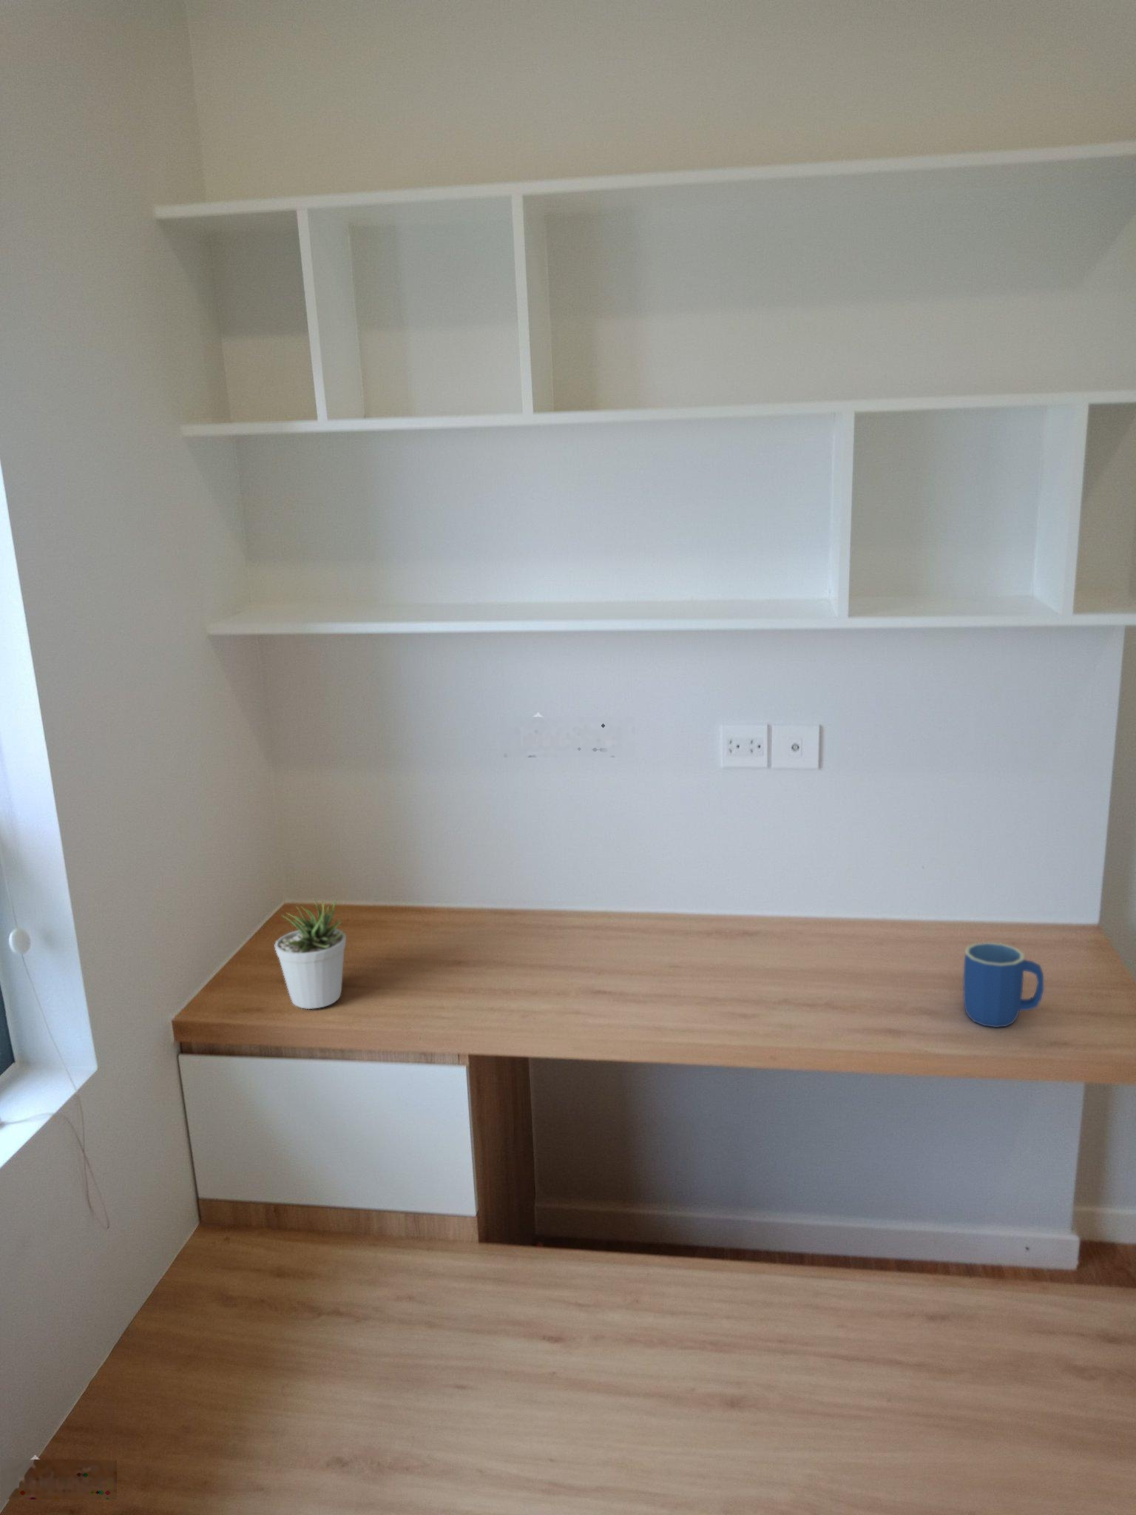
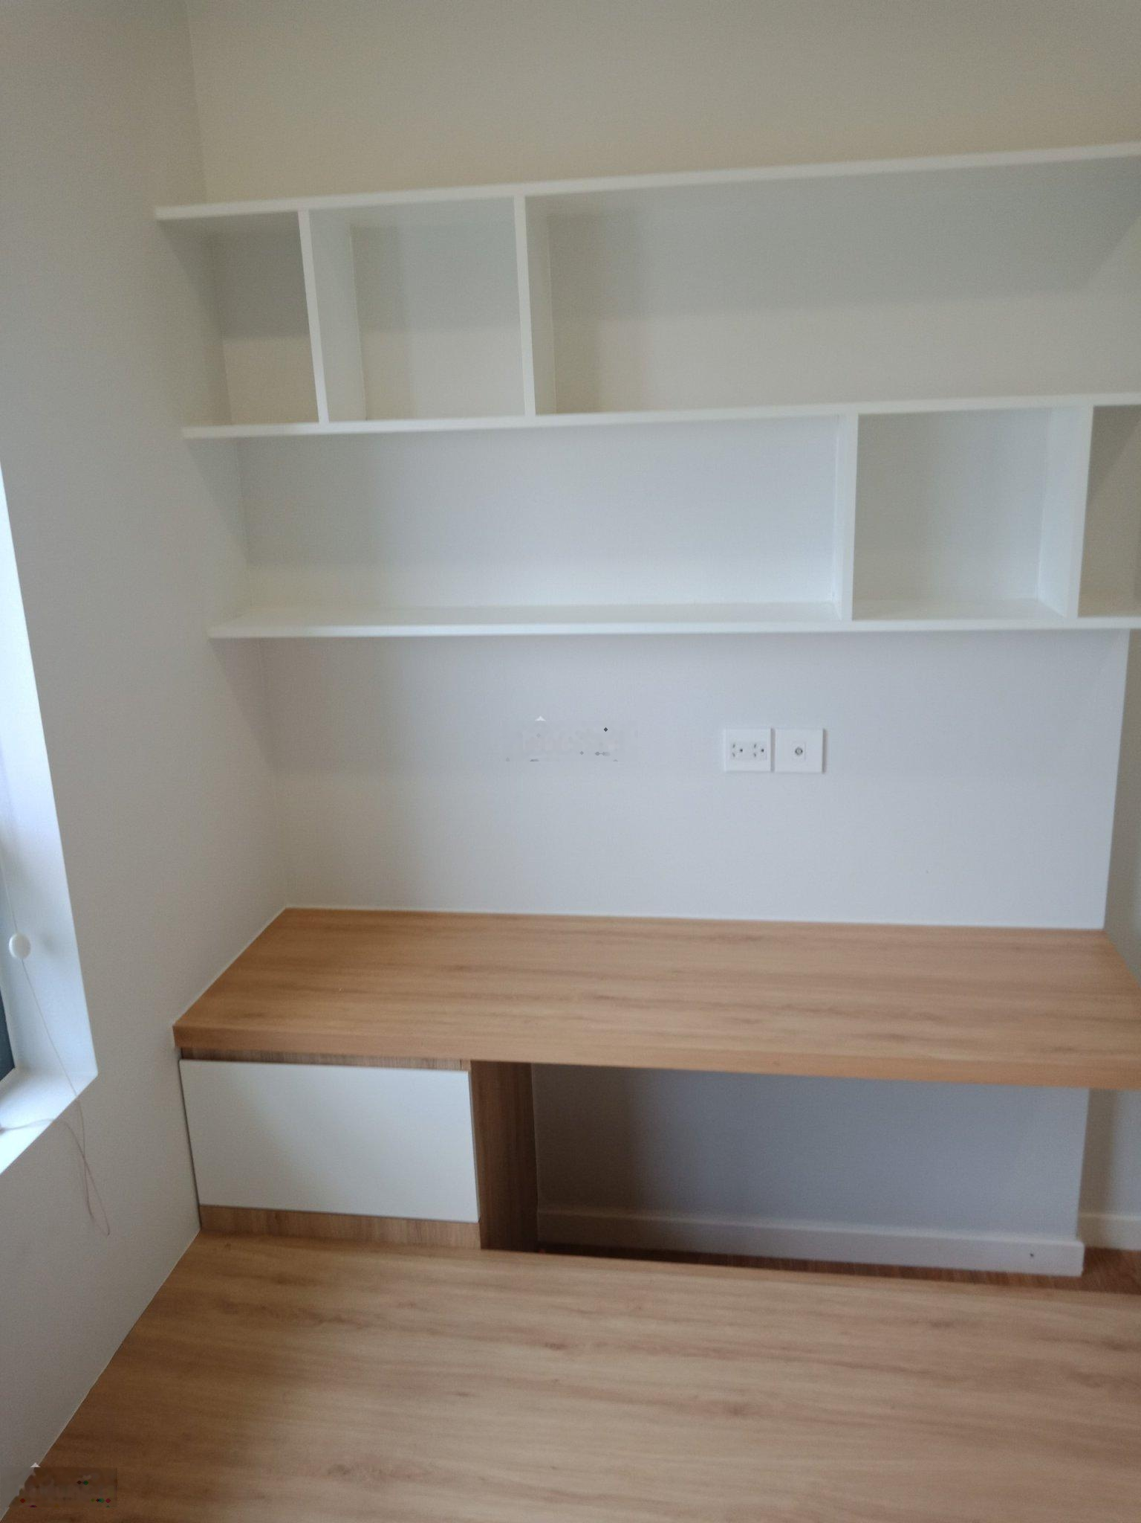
- mug (999, 987)
- potted plant (311, 950)
